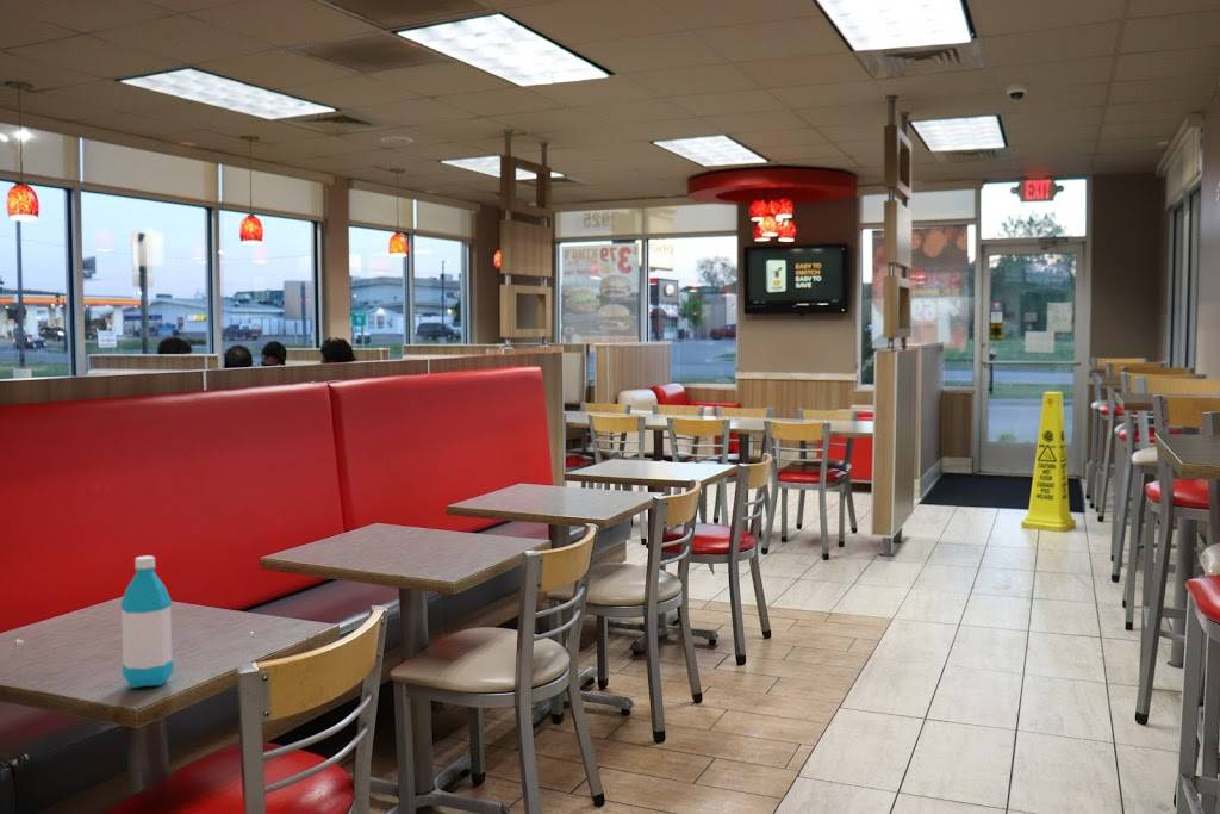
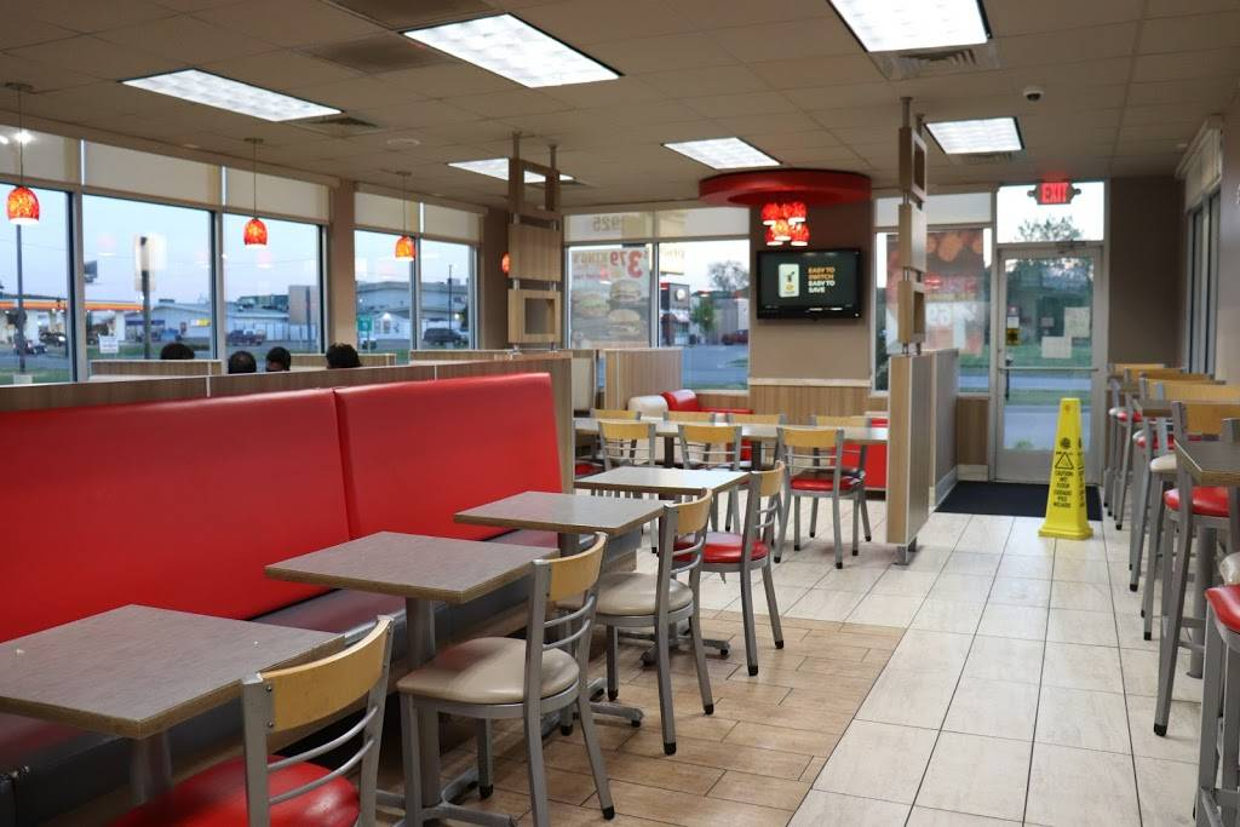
- water bottle (147, 620)
